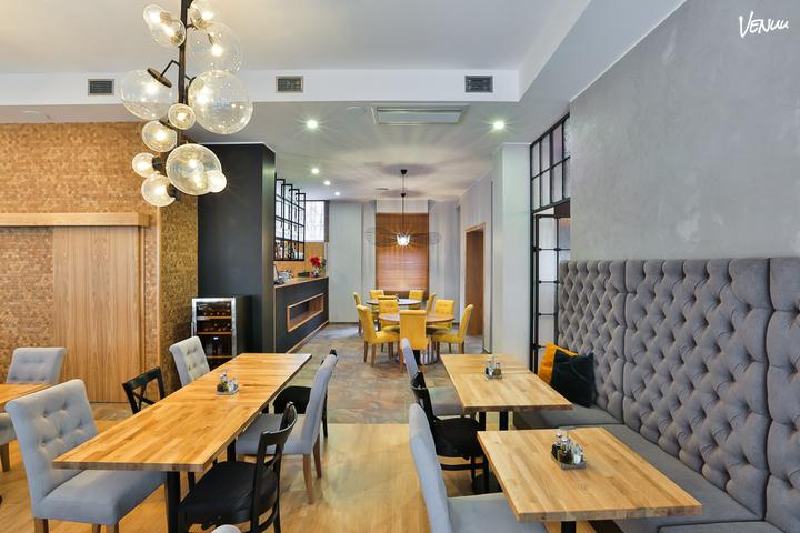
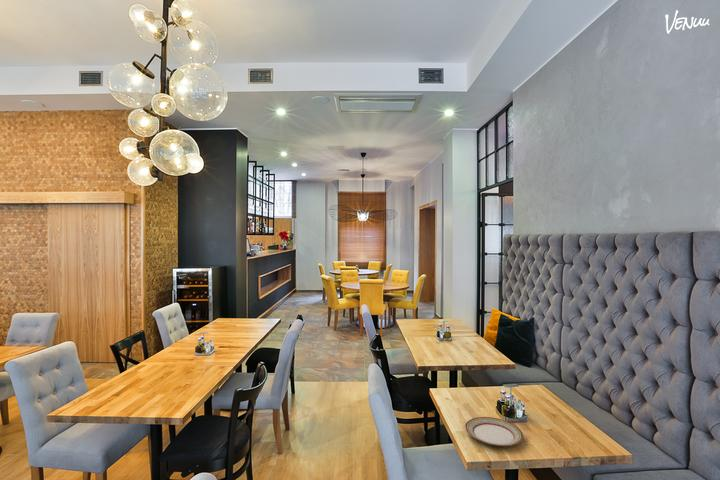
+ plate (493, 432)
